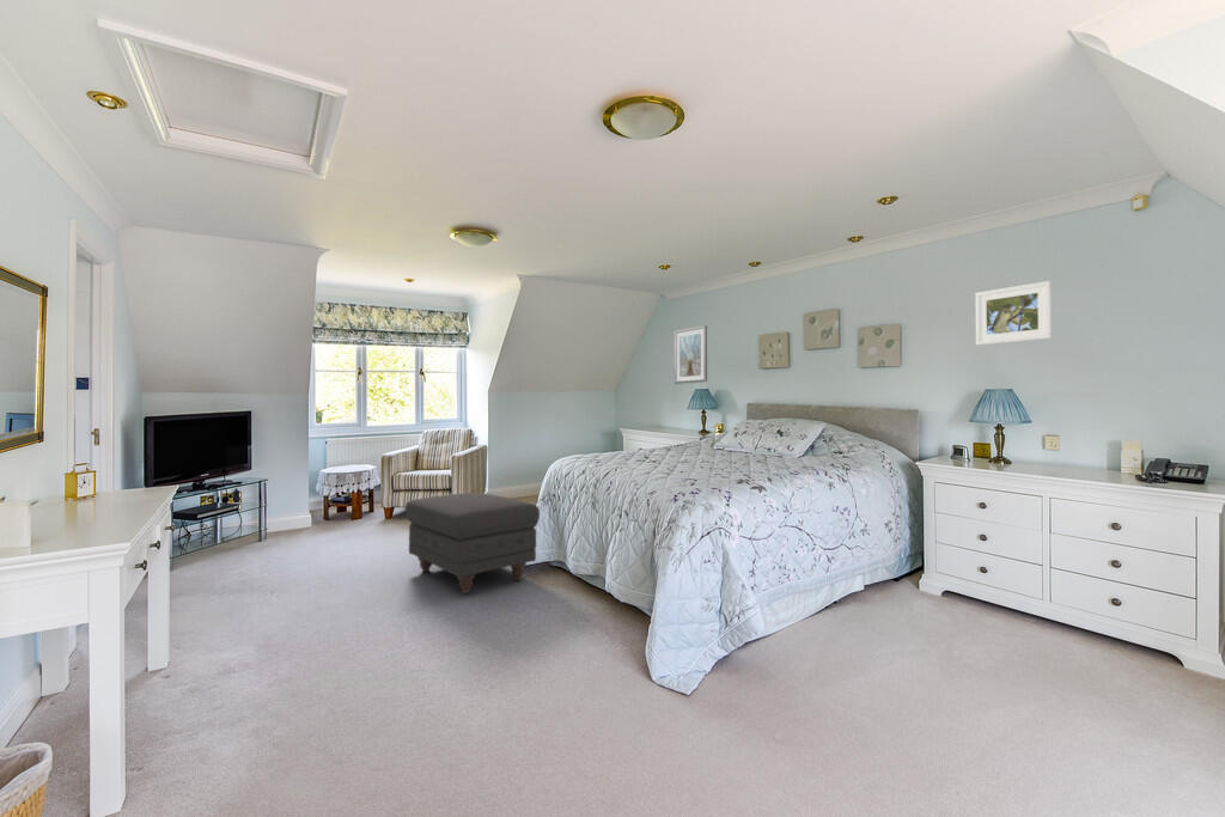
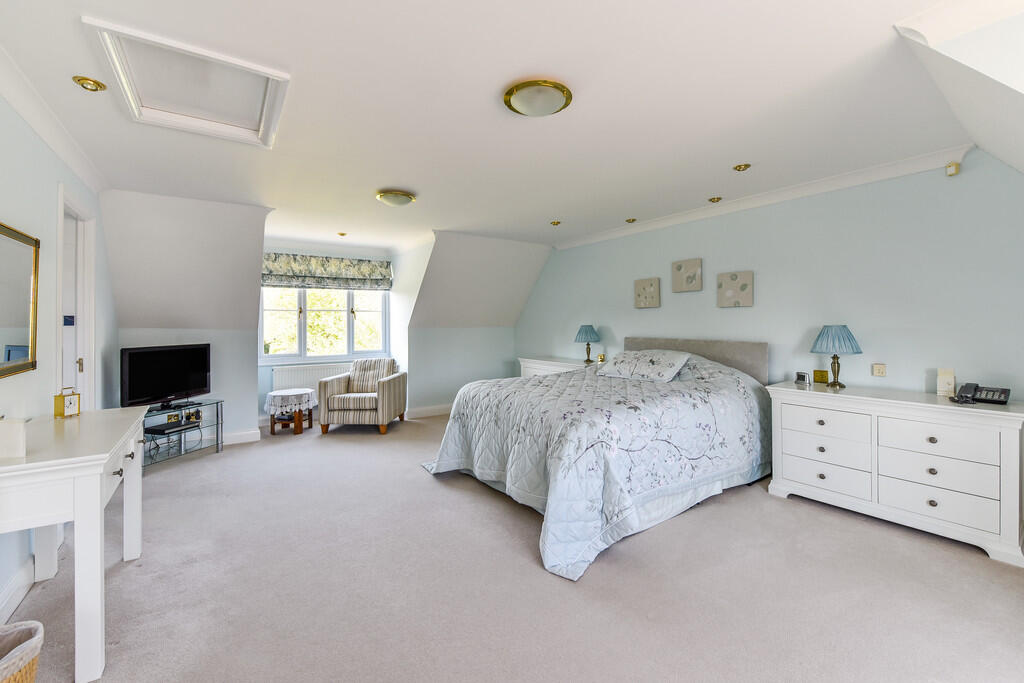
- picture frame (689, 355)
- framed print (1011, 313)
- ottoman (470, 536)
